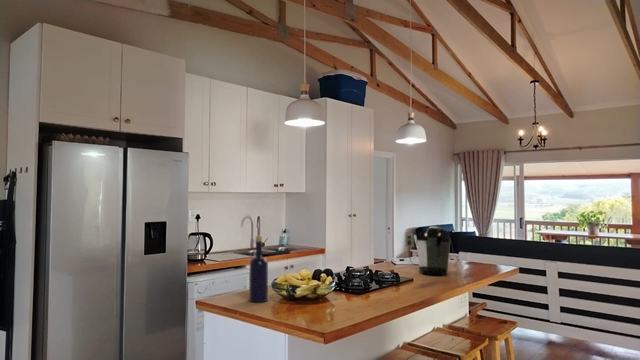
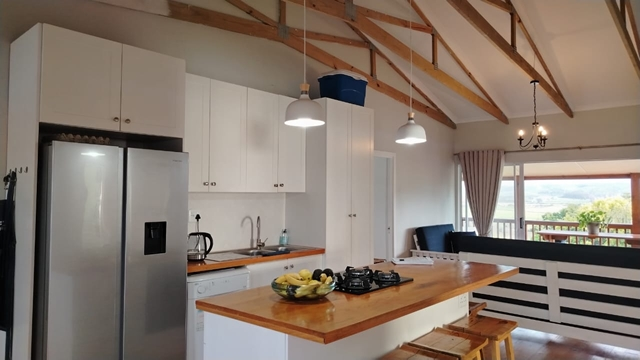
- bottle (258, 268)
- coffee maker (425, 249)
